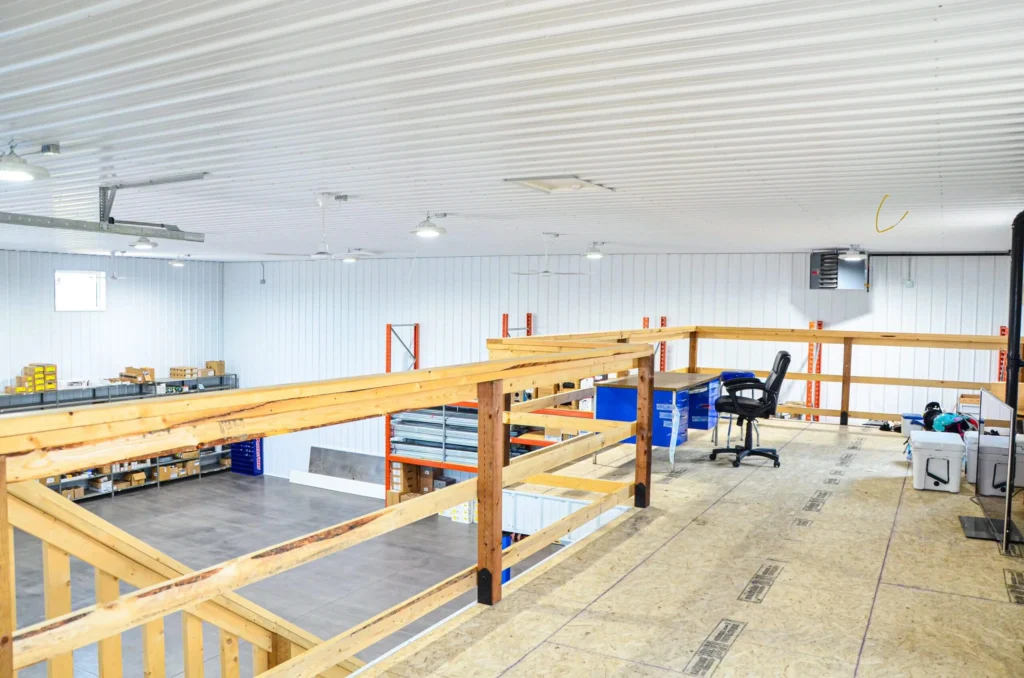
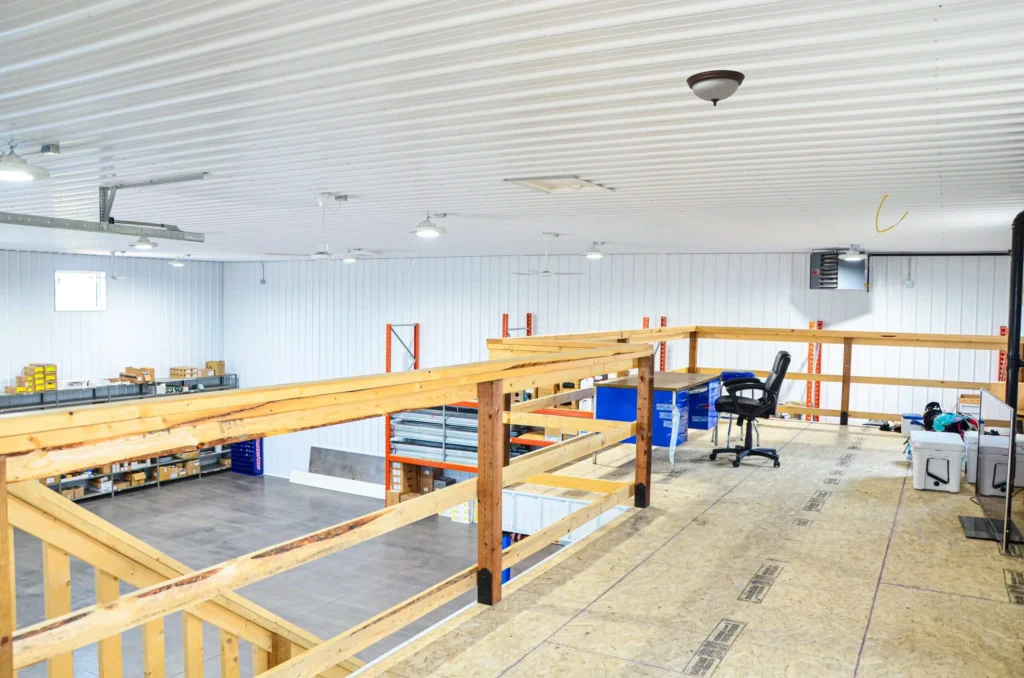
+ light fixture (715, 92)
